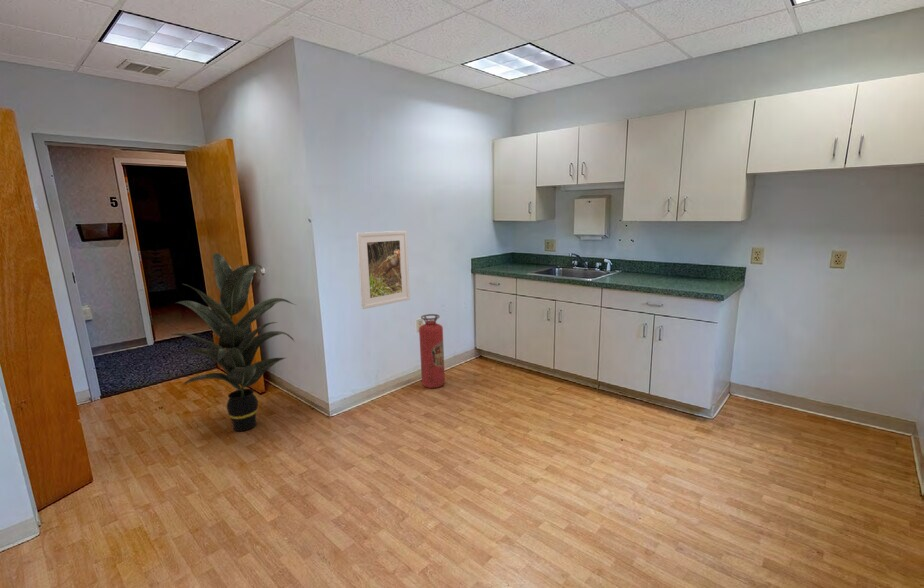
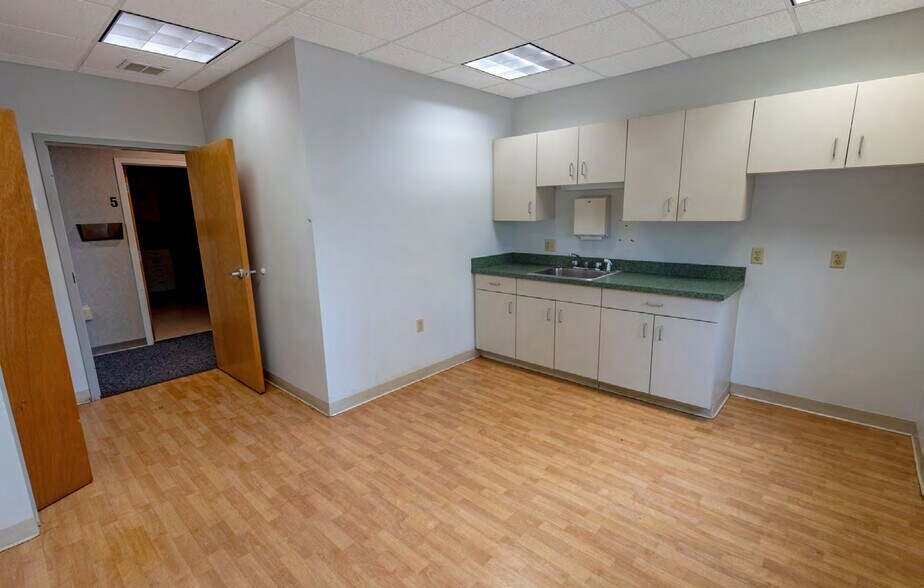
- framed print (384, 268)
- fire extinguisher (432, 350)
- indoor plant (236, 341)
